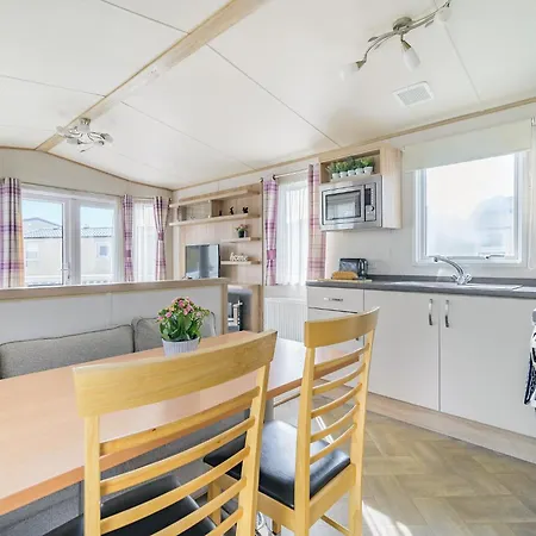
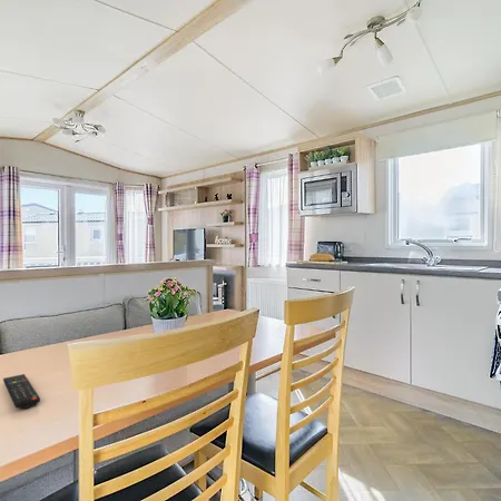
+ remote control (20, 390)
